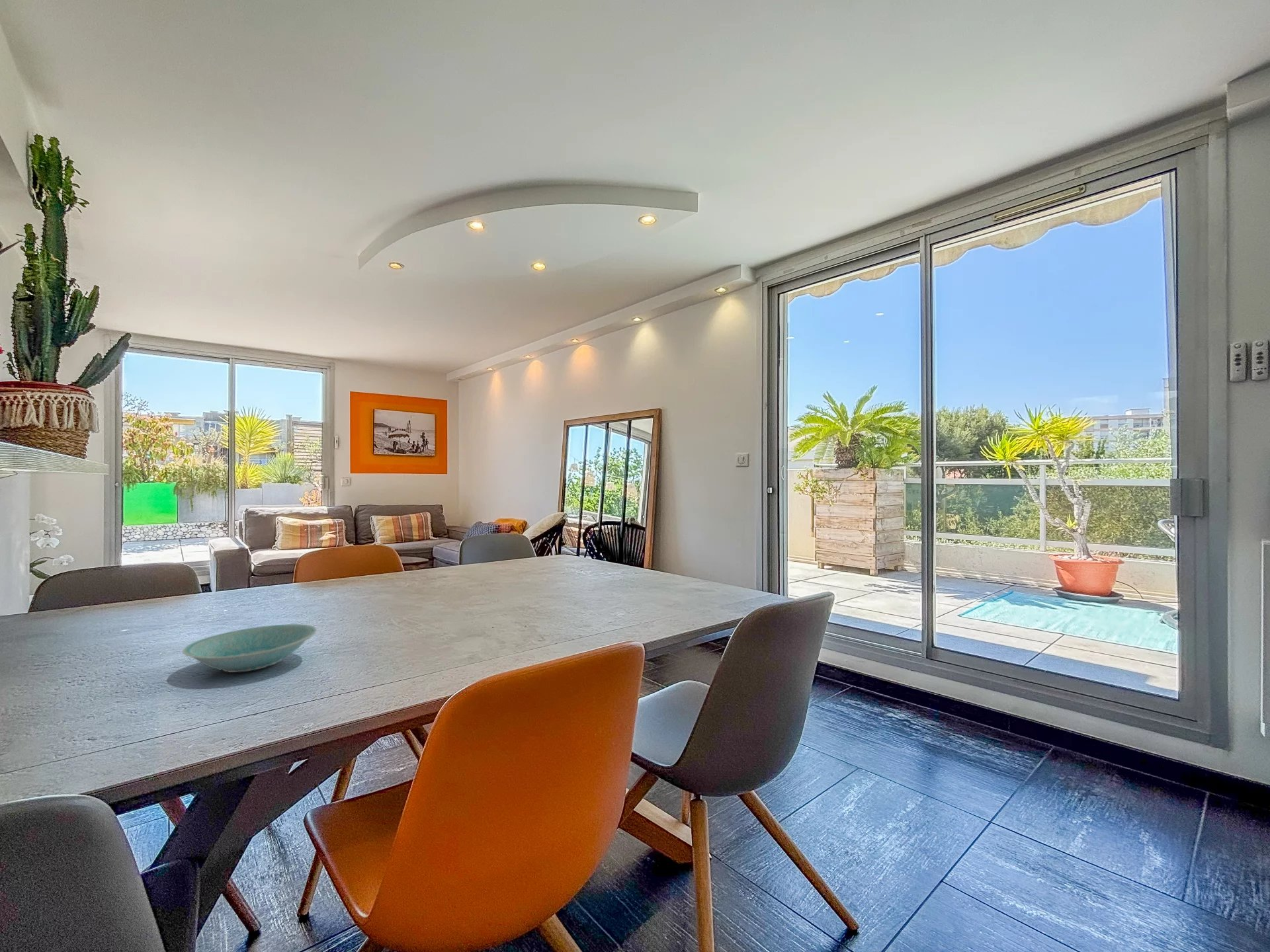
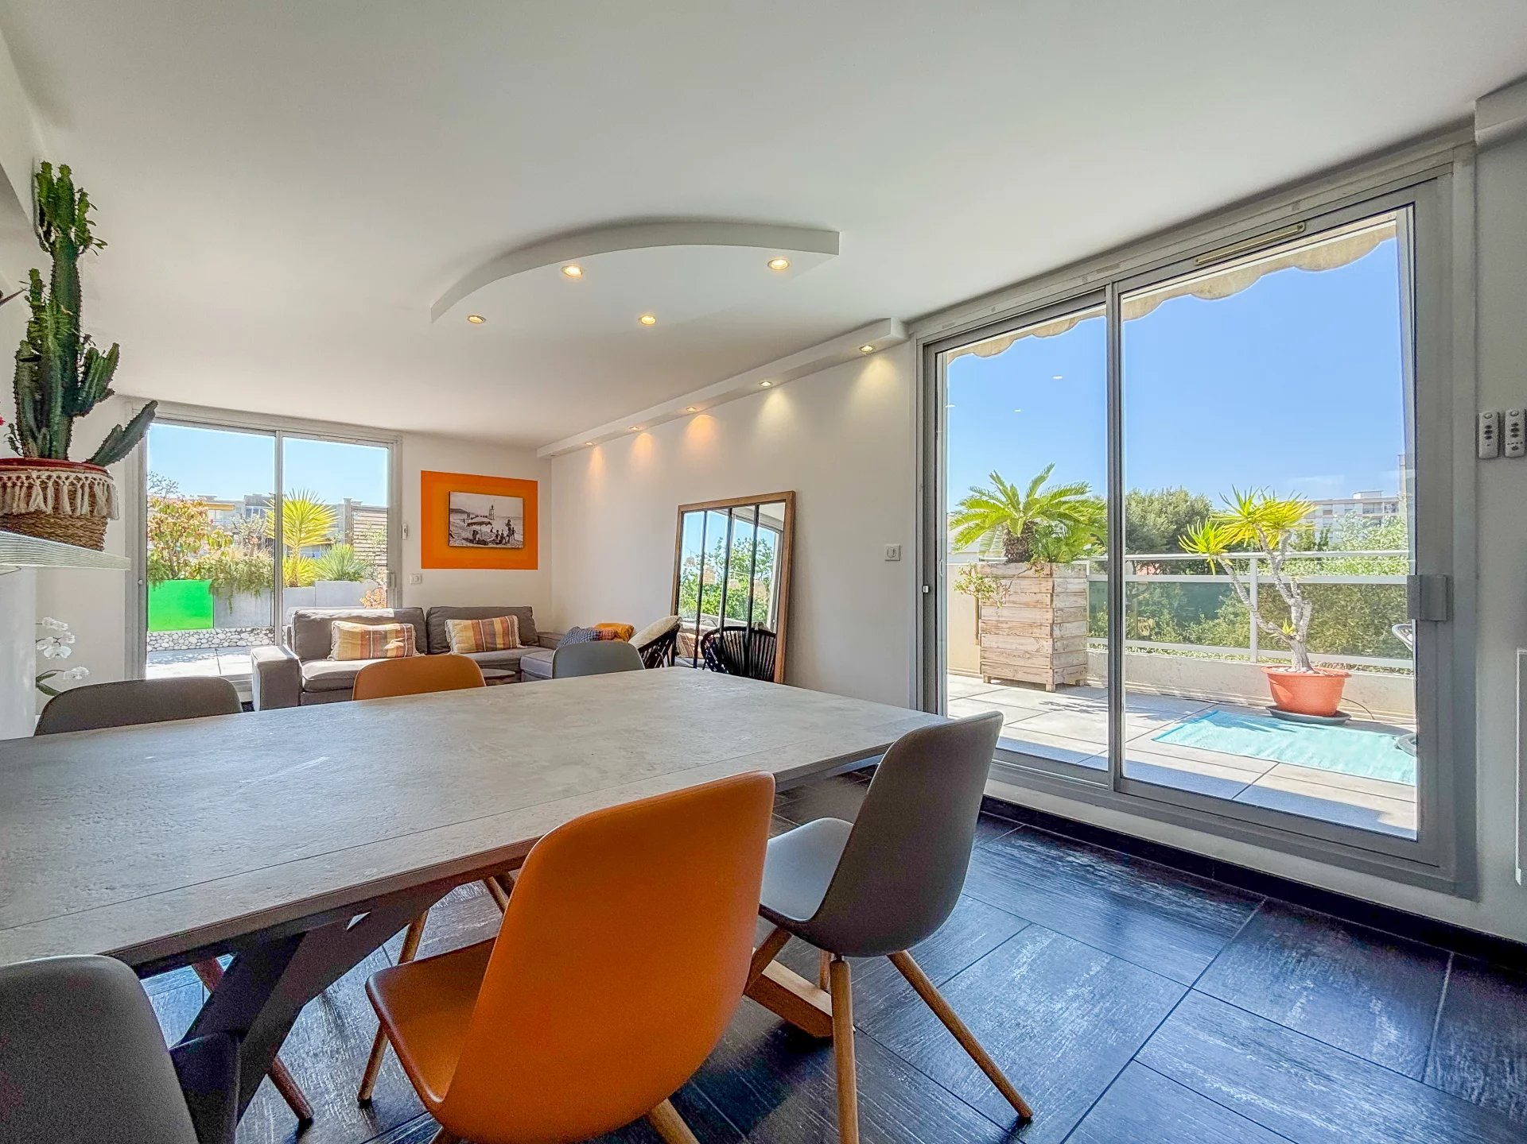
- bowl (253, 651)
